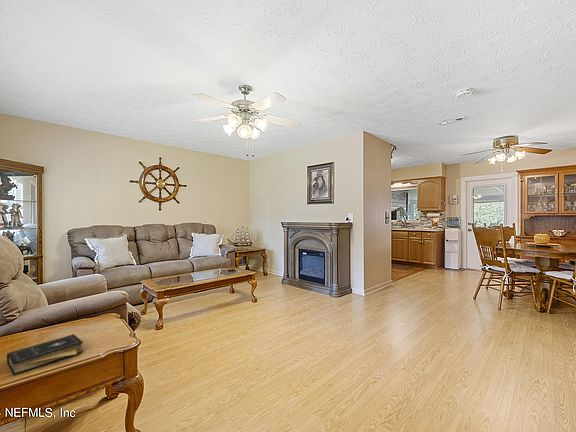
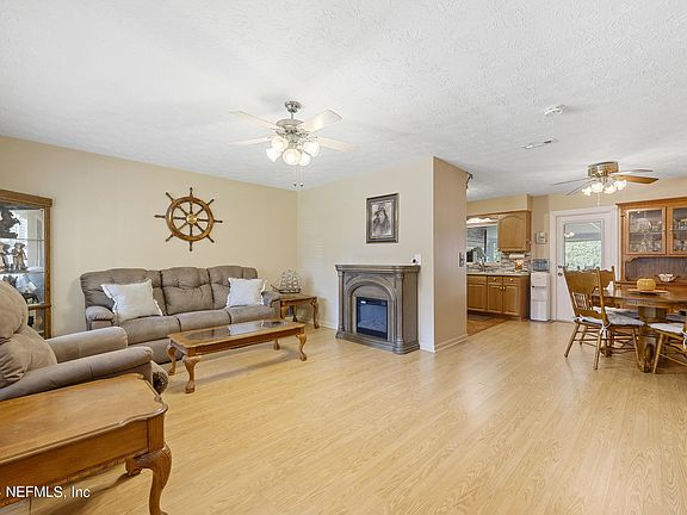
- book (47, 353)
